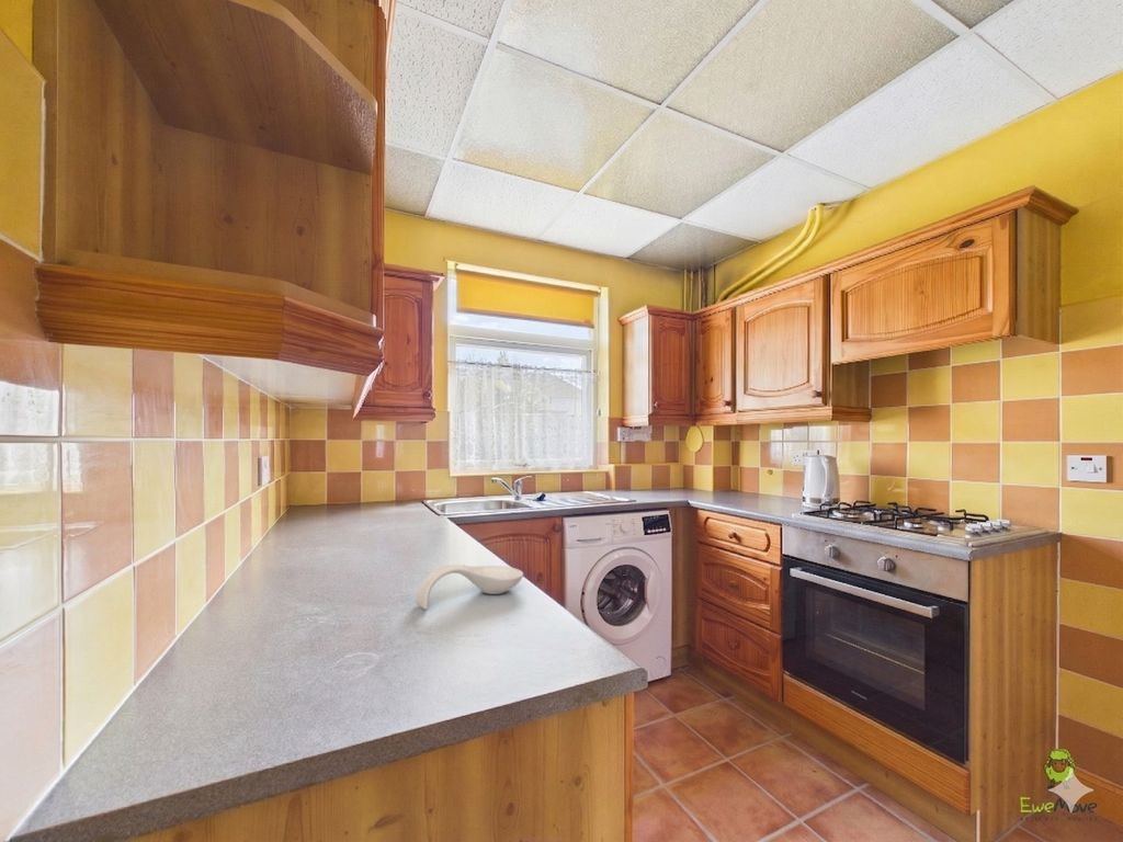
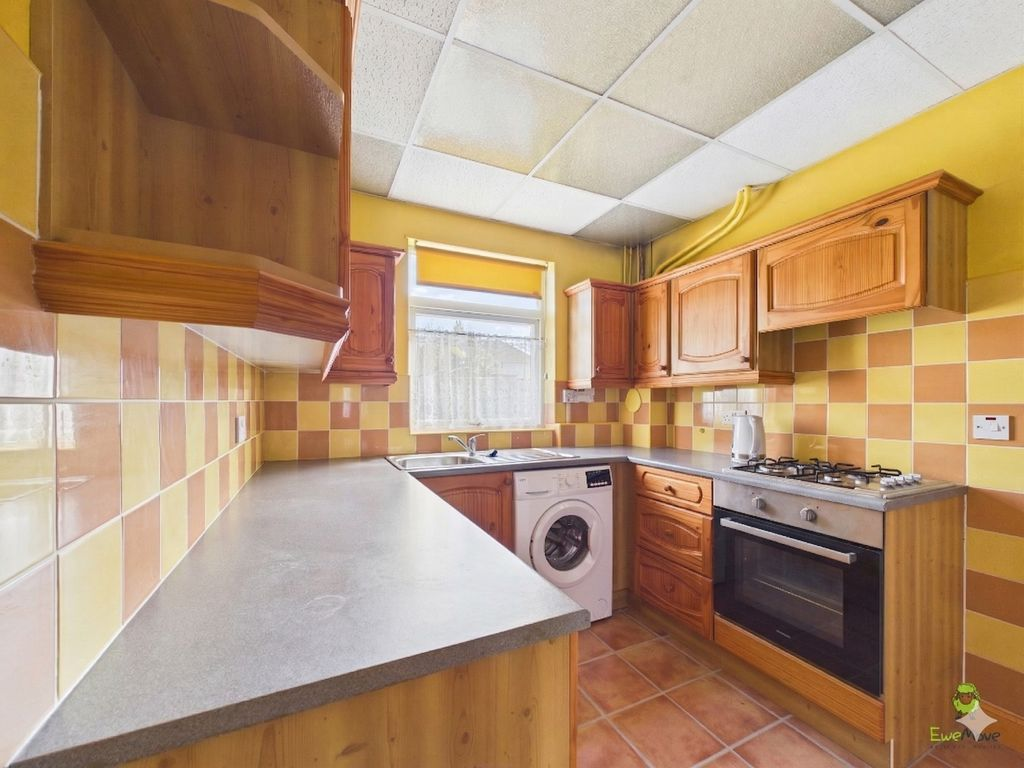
- spoon rest (473, 578)
